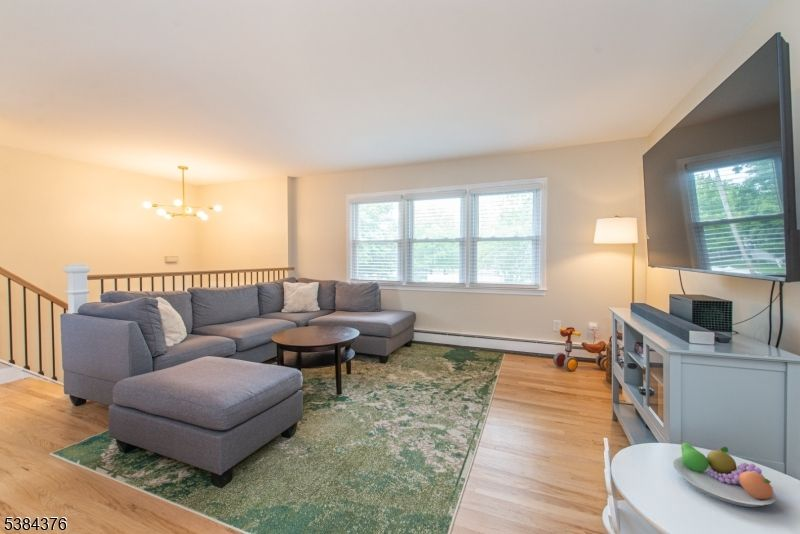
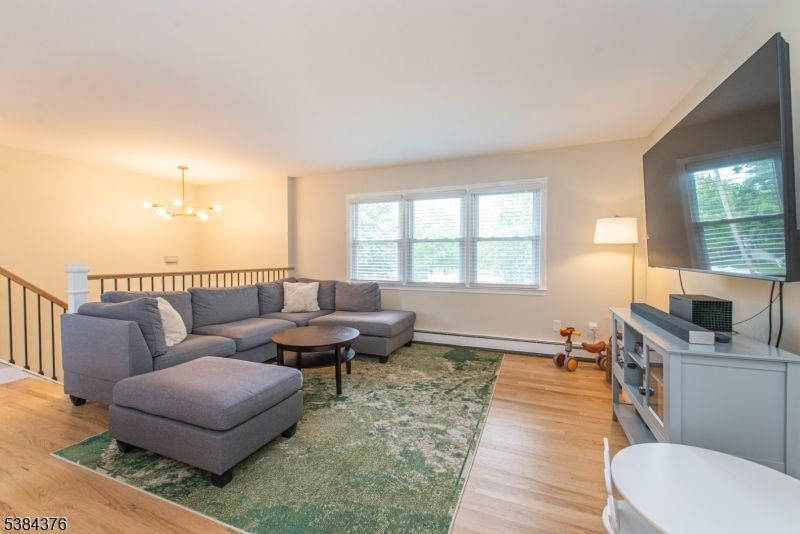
- fruit bowl (718, 468)
